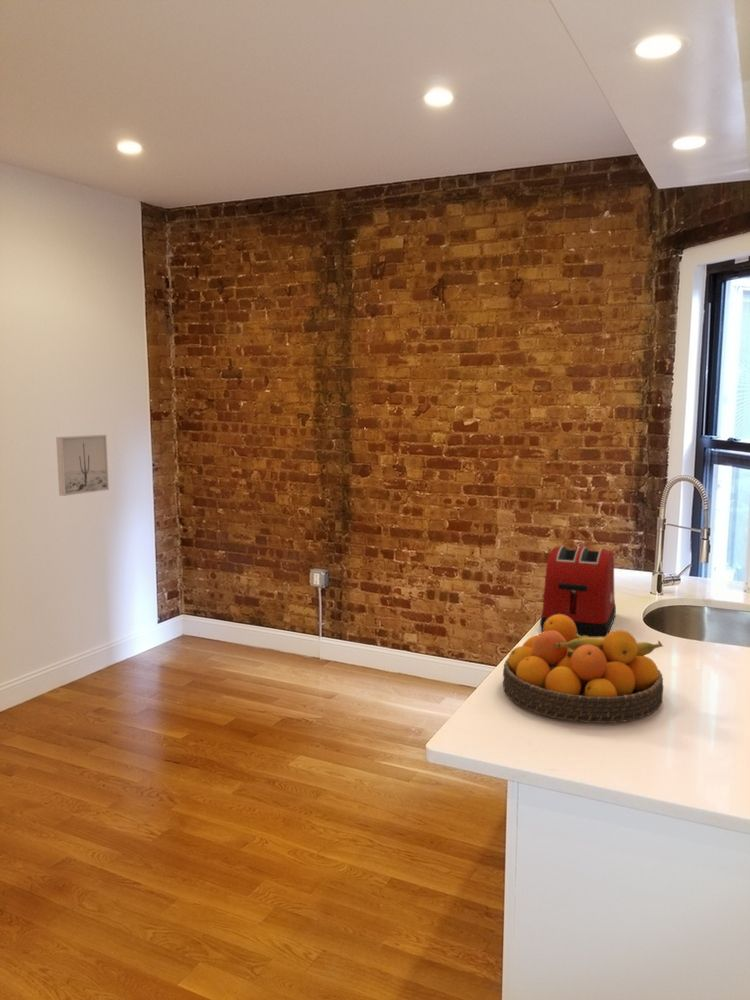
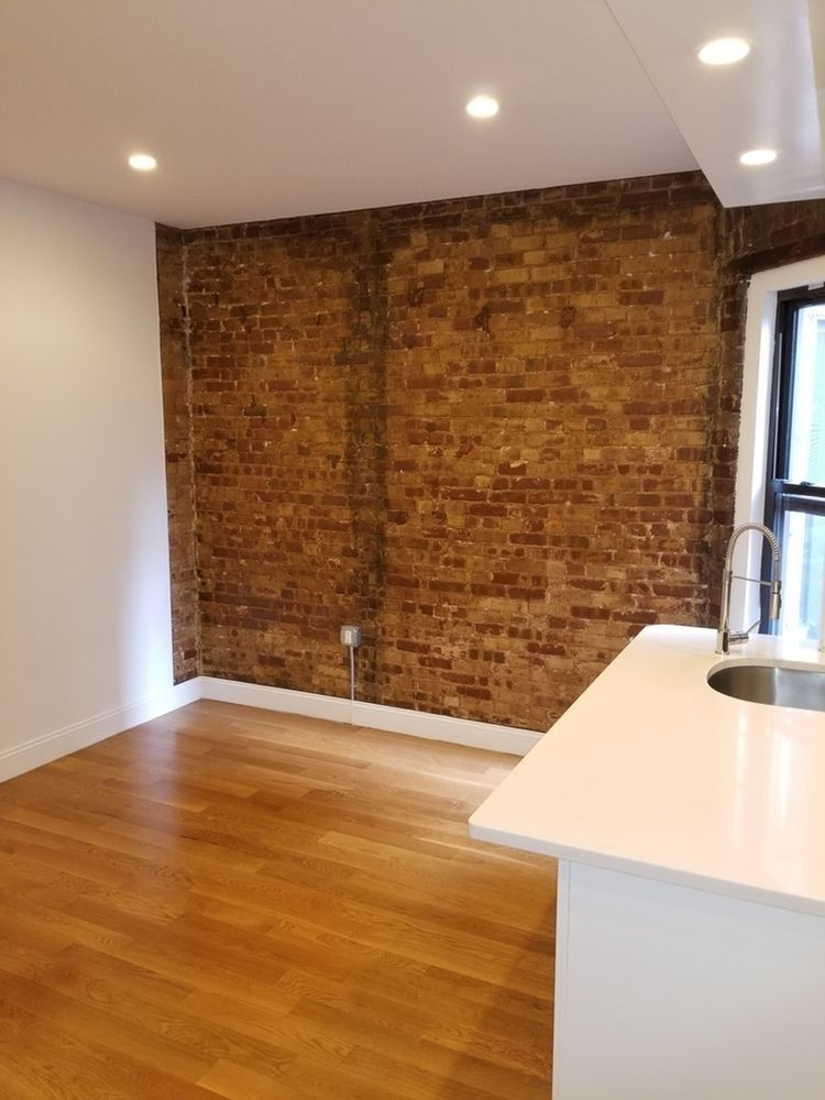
- toaster (579, 585)
- wall art (83, 464)
- fruit bowl (581, 659)
